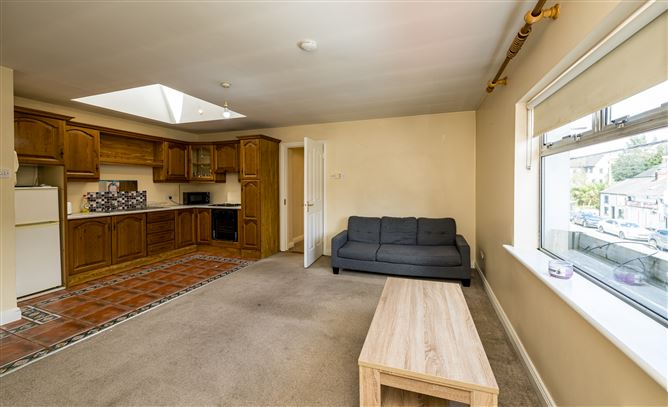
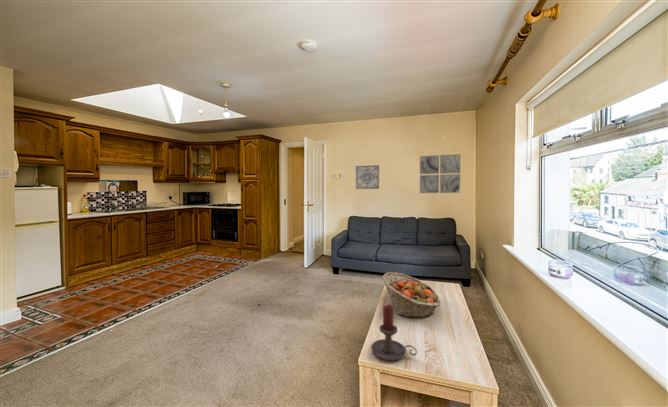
+ fruit basket (410, 292)
+ wall art (440, 173)
+ candle holder (393, 329)
+ wall art (367, 177)
